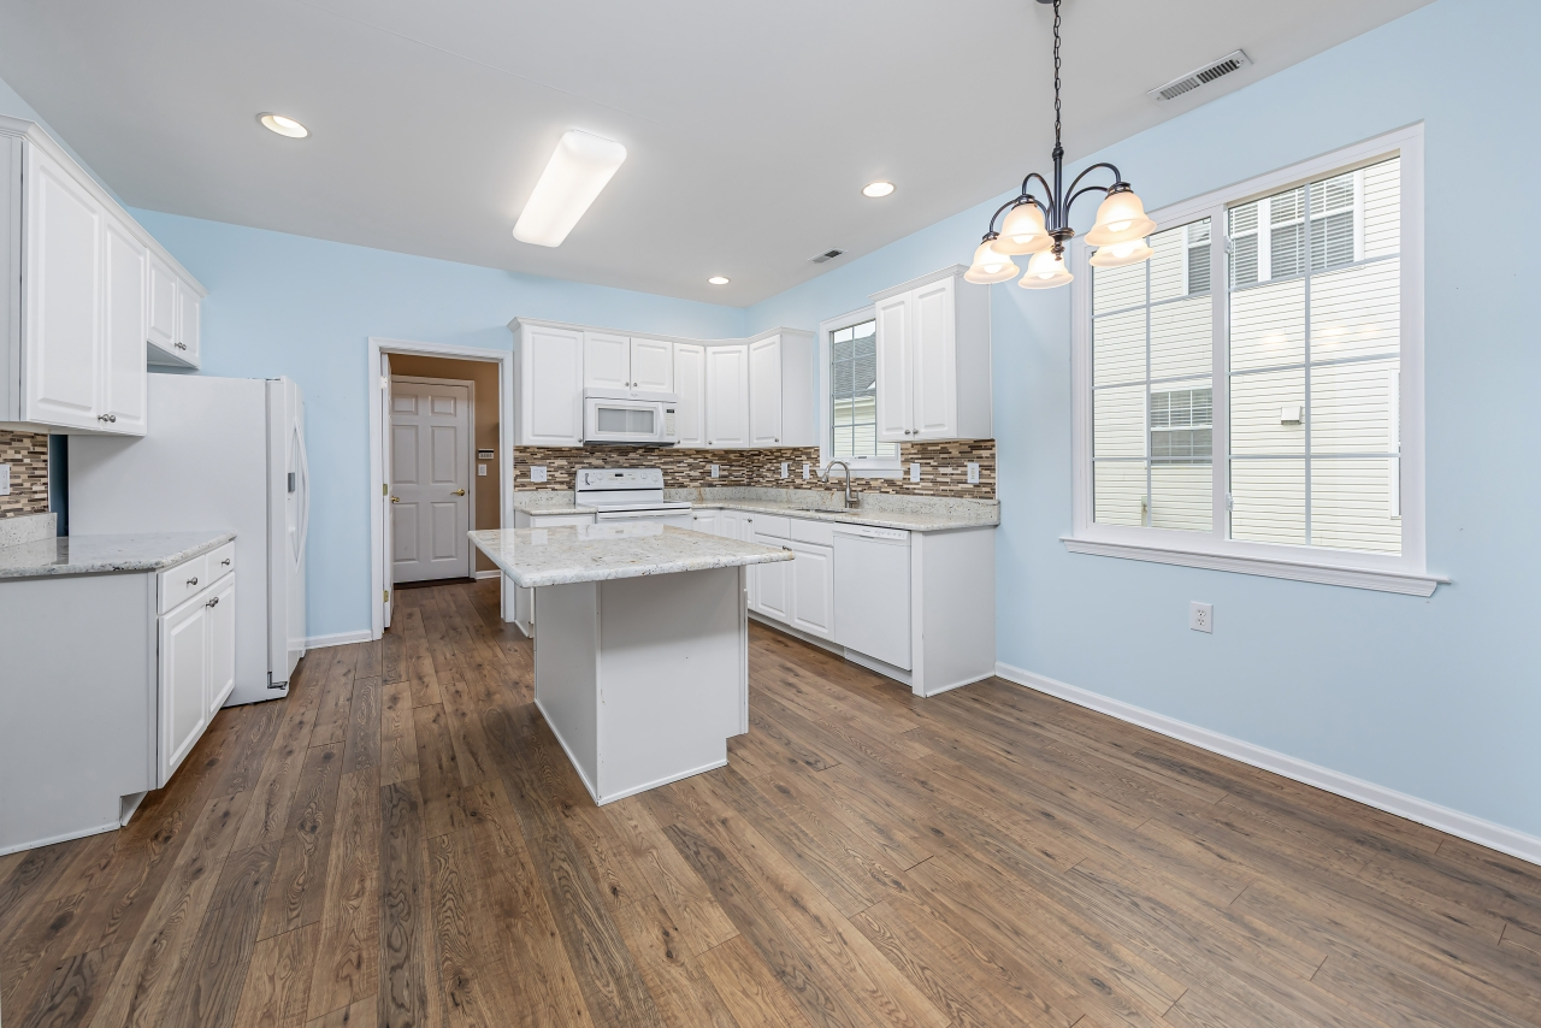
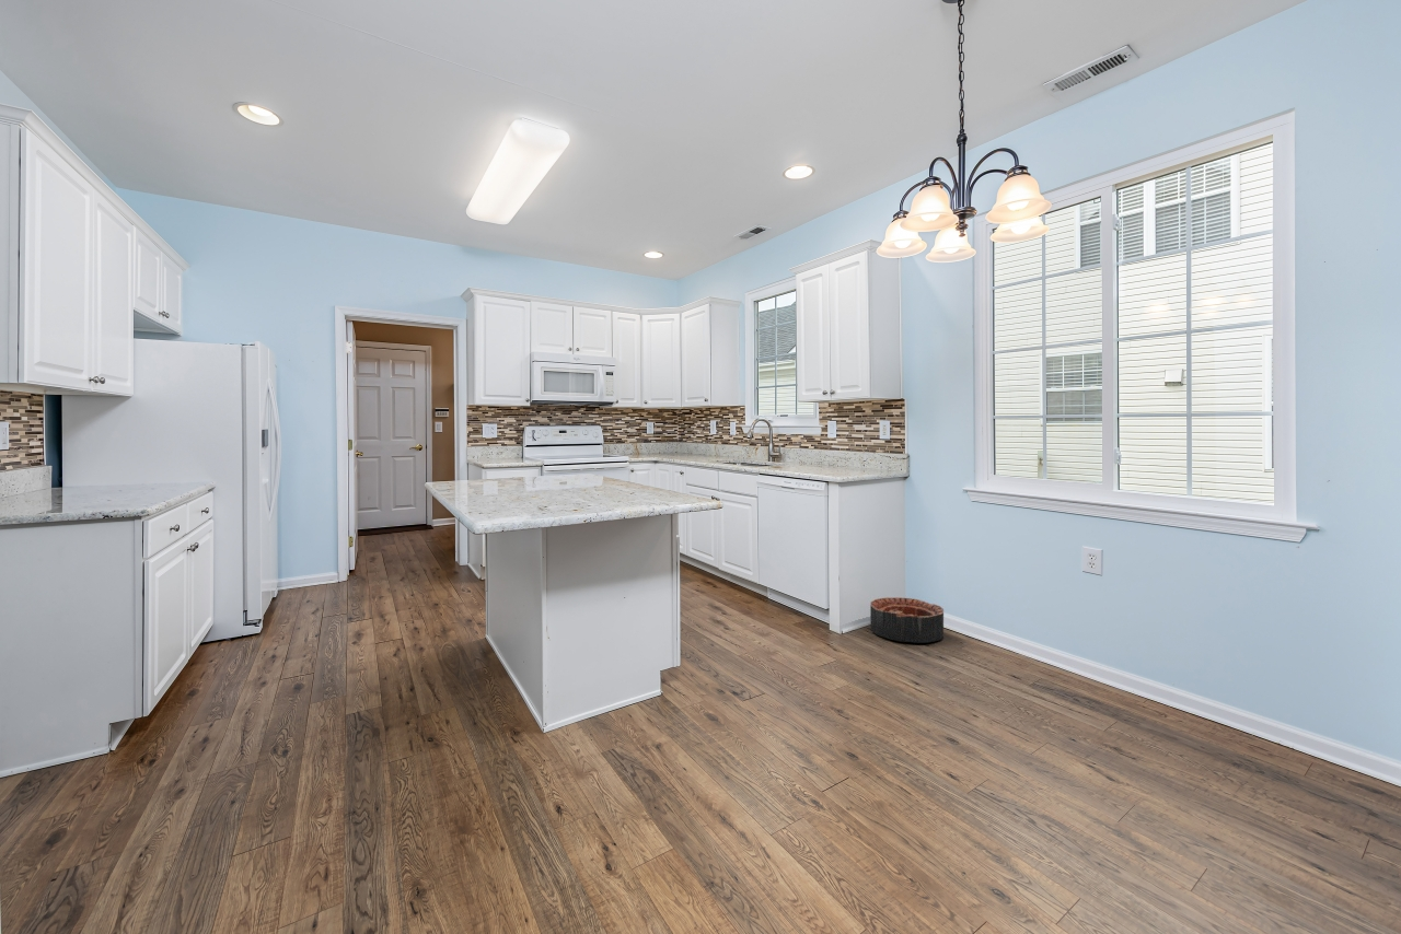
+ basket (906, 618)
